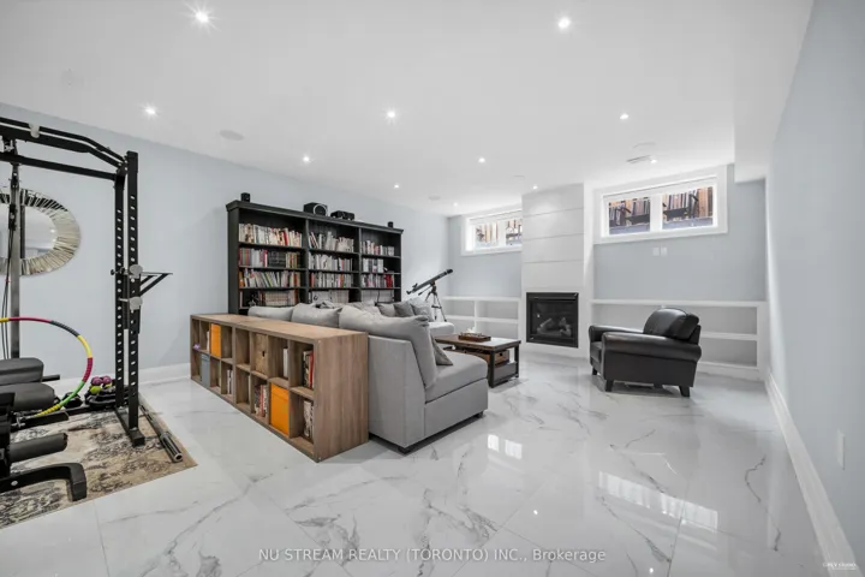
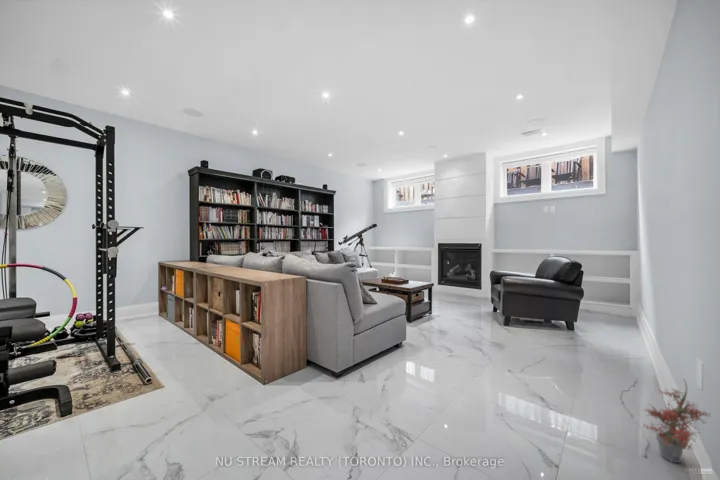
+ potted plant (674, 418)
